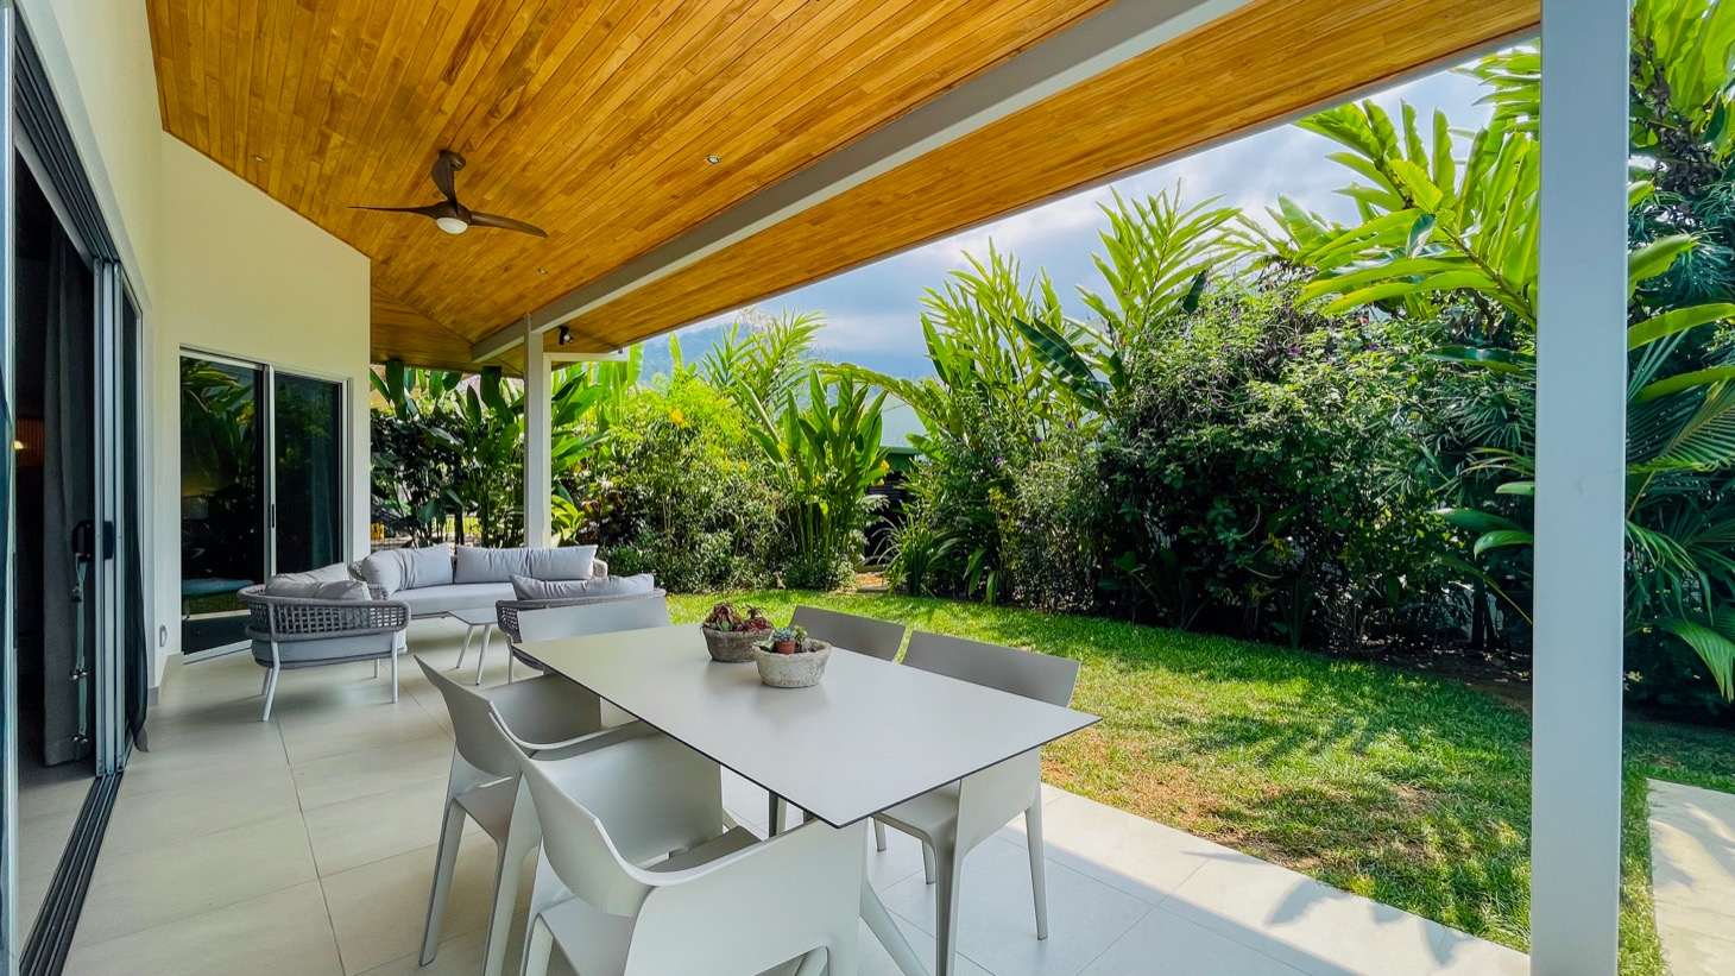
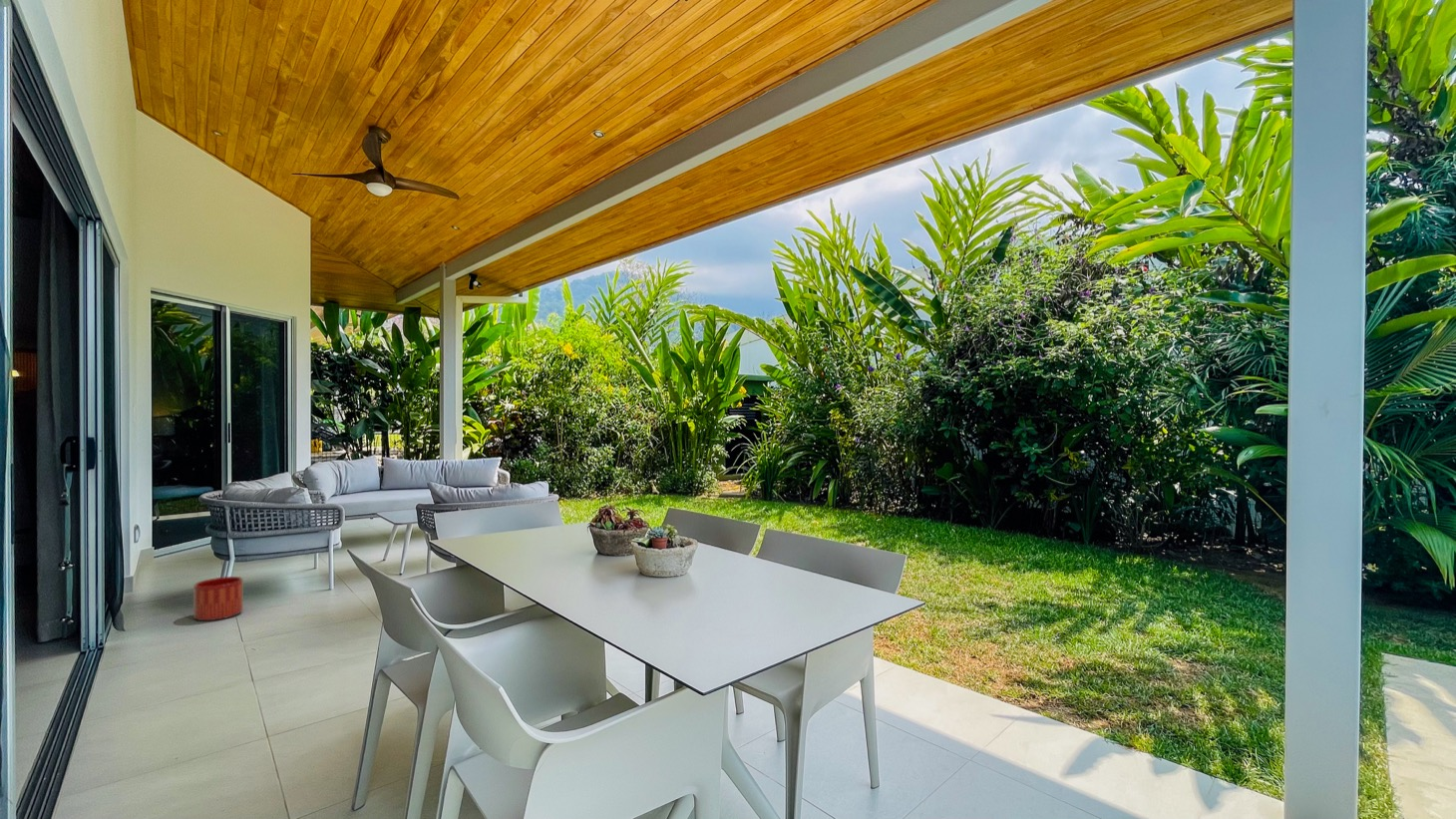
+ planter (218, 598)
